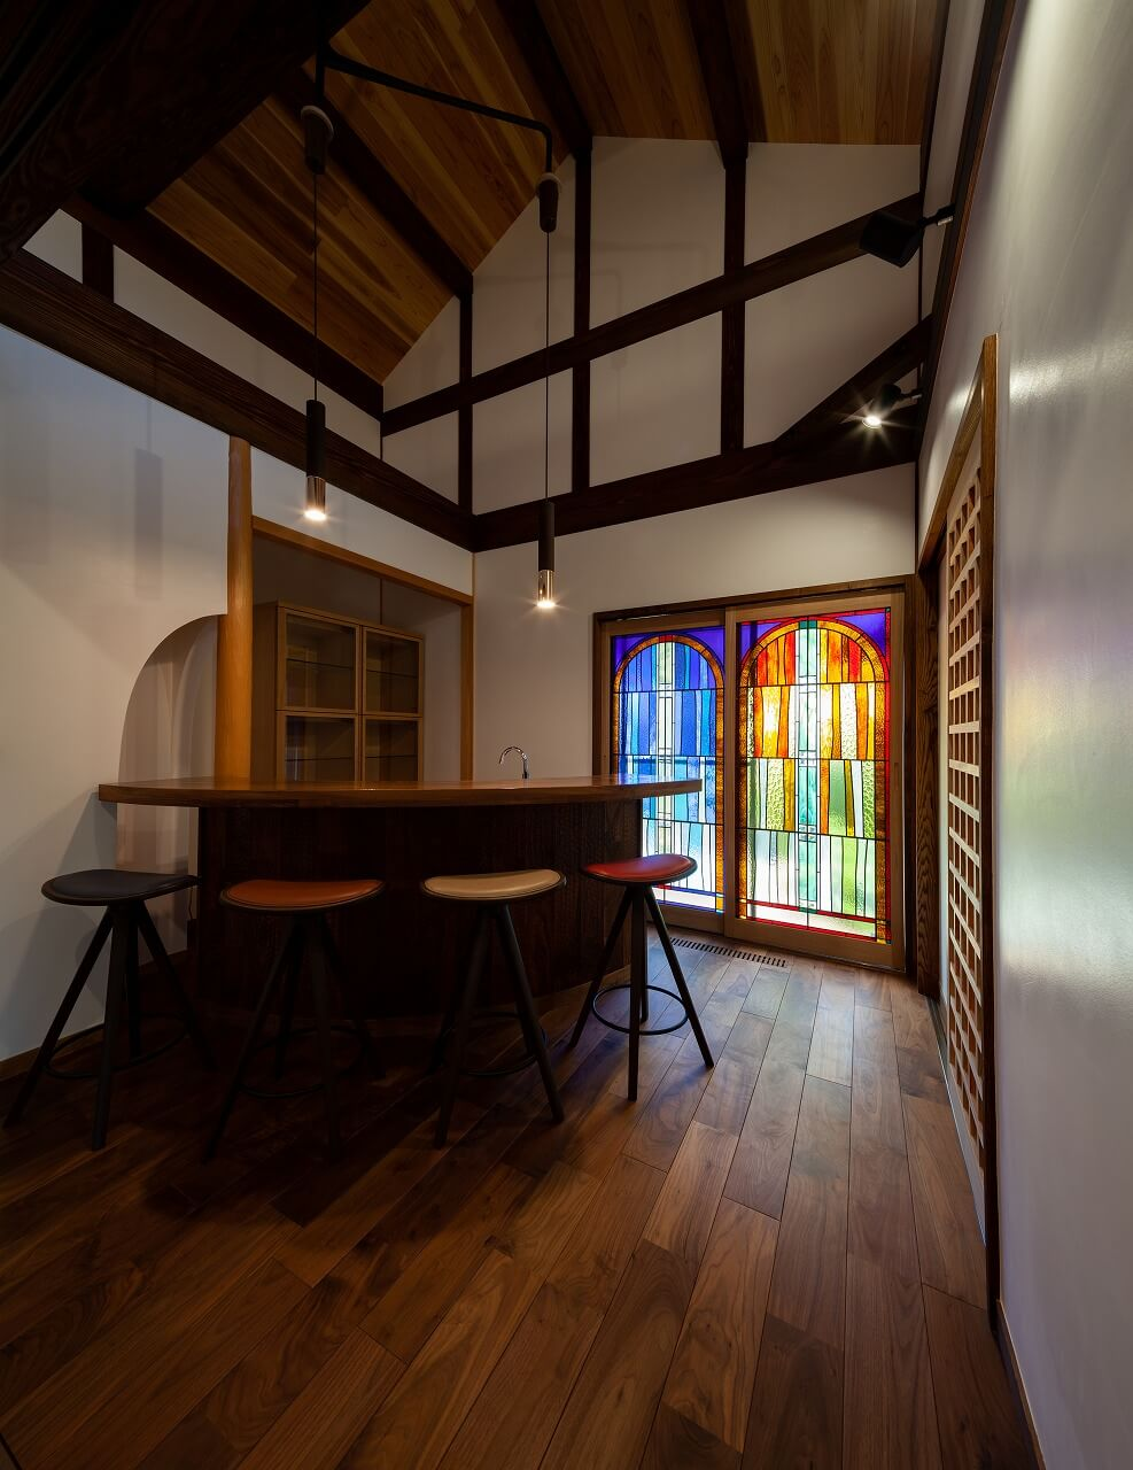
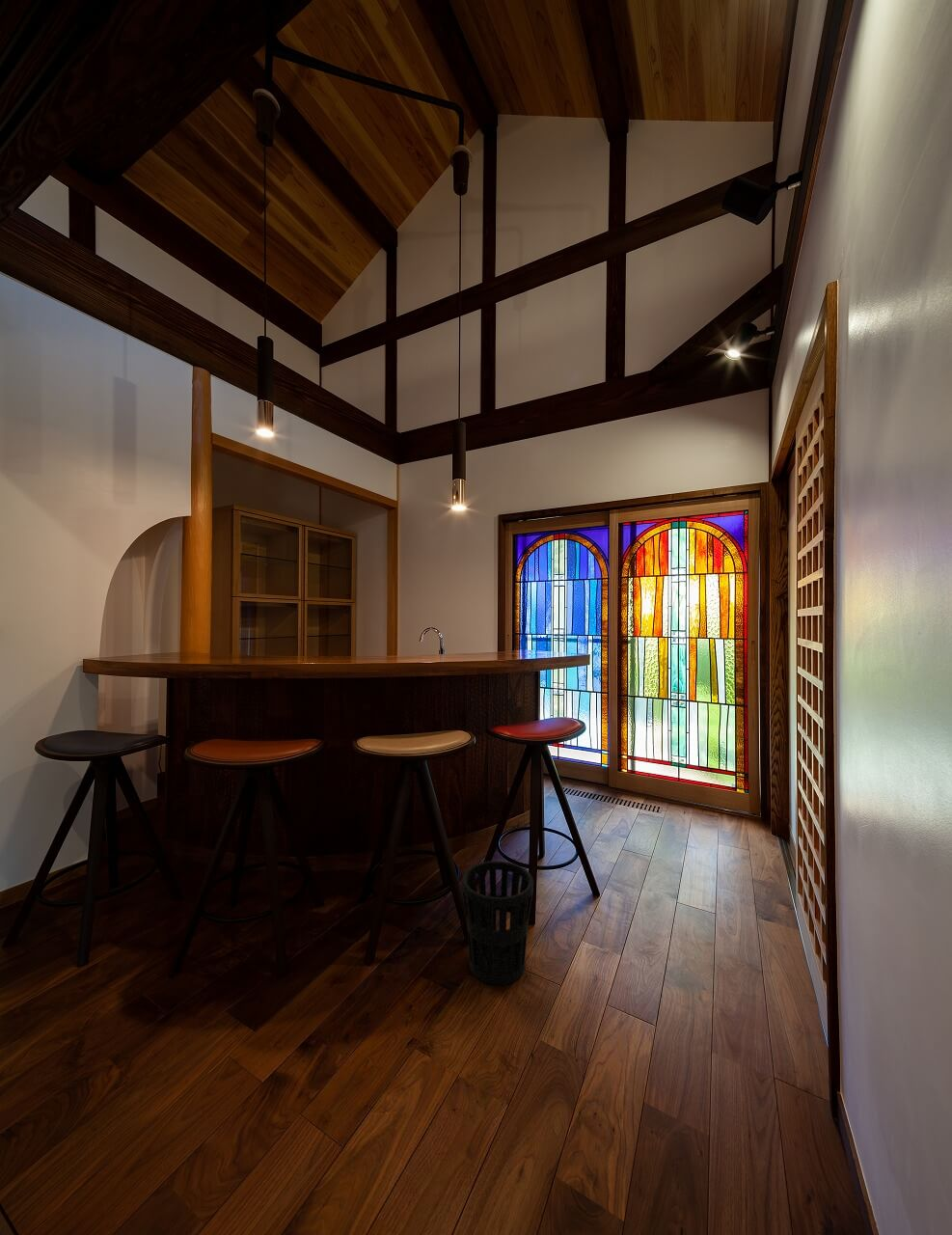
+ wastebasket (495, 920)
